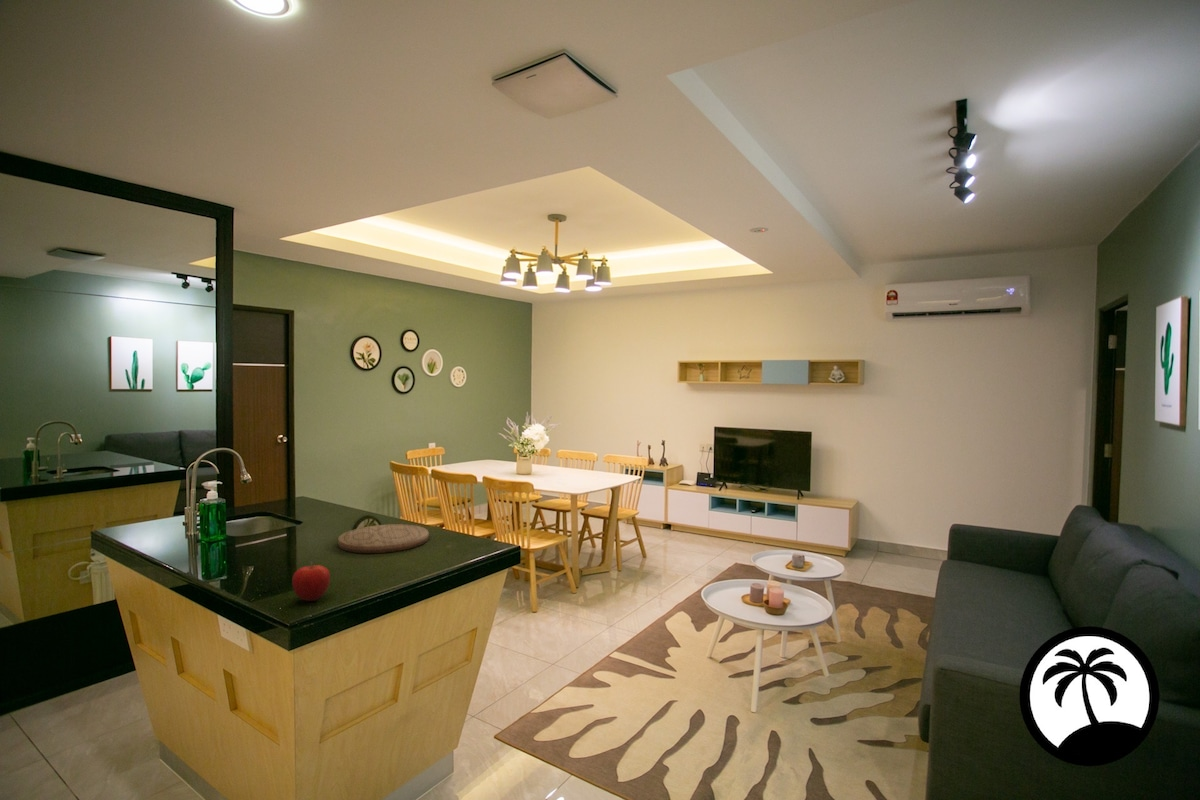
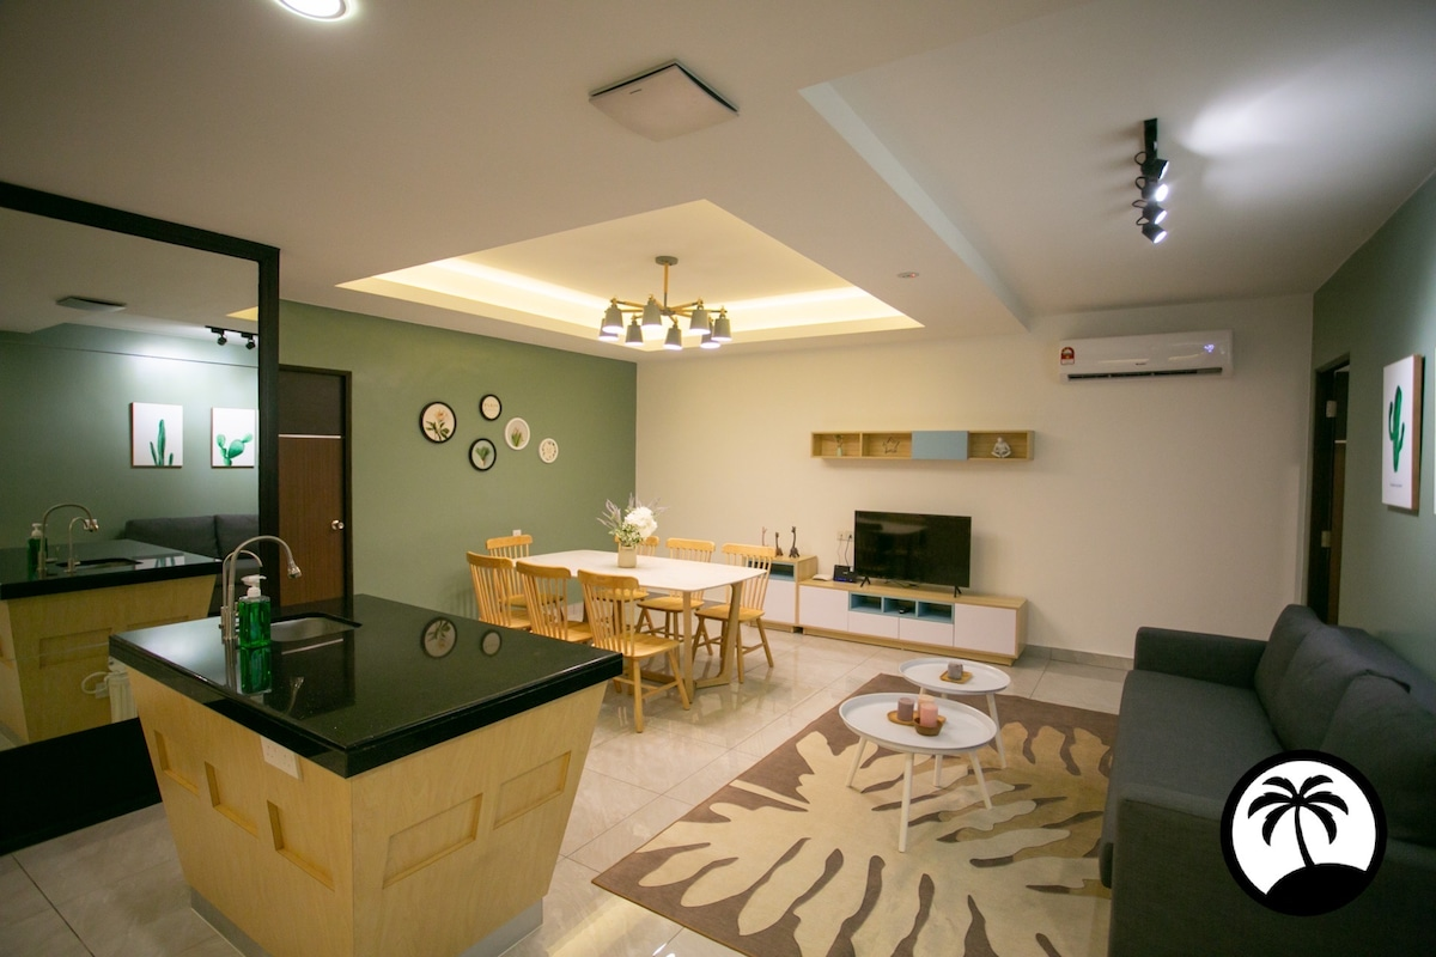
- fruit (311, 581)
- cutting board (384, 537)
